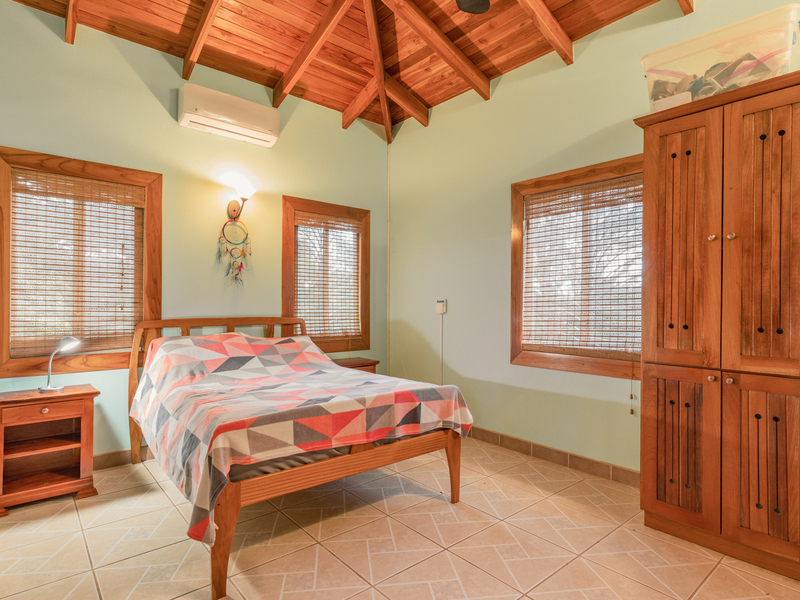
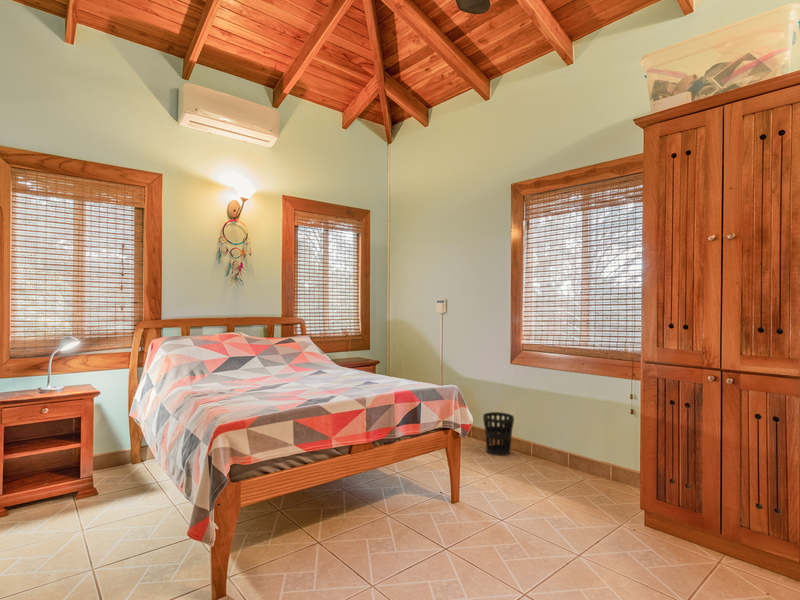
+ wastebasket (498, 433)
